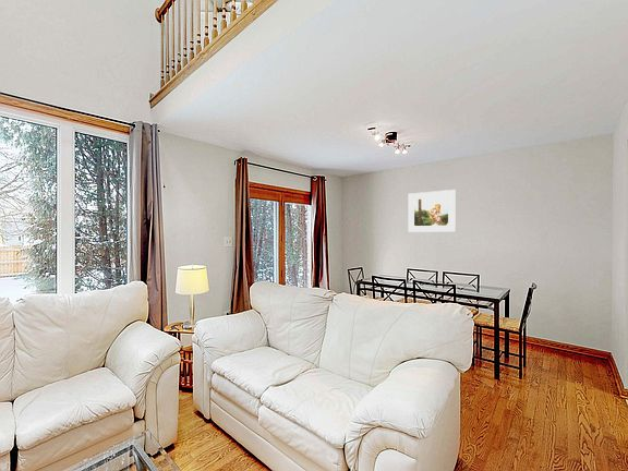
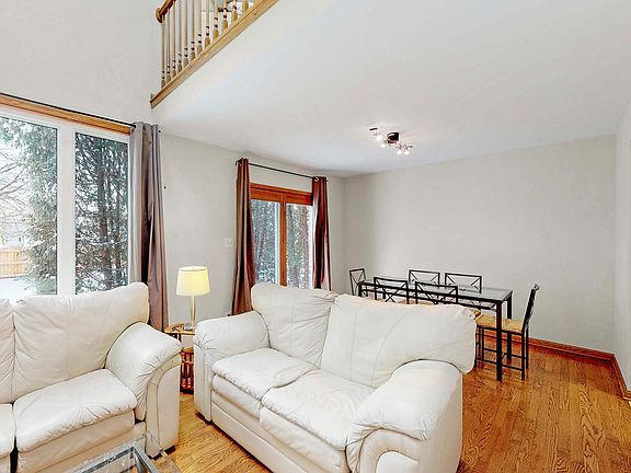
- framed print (431, 212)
